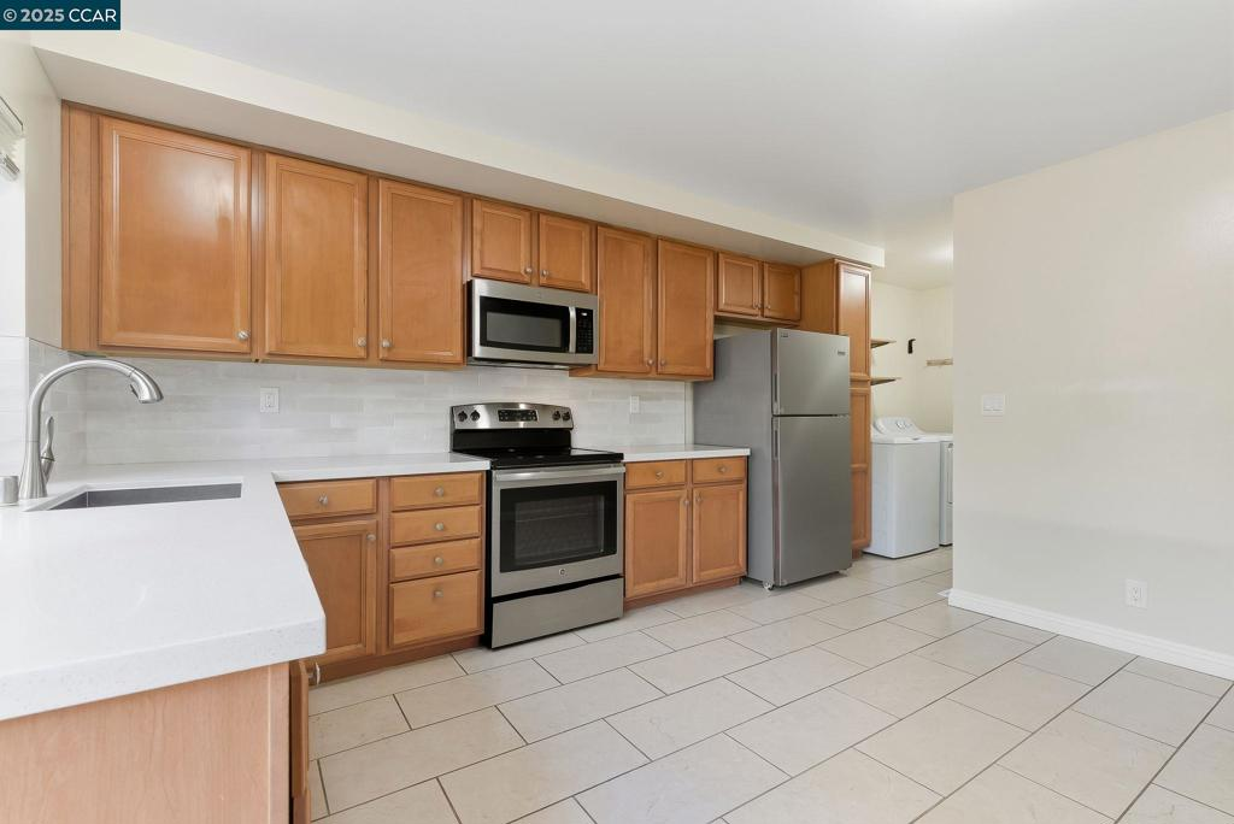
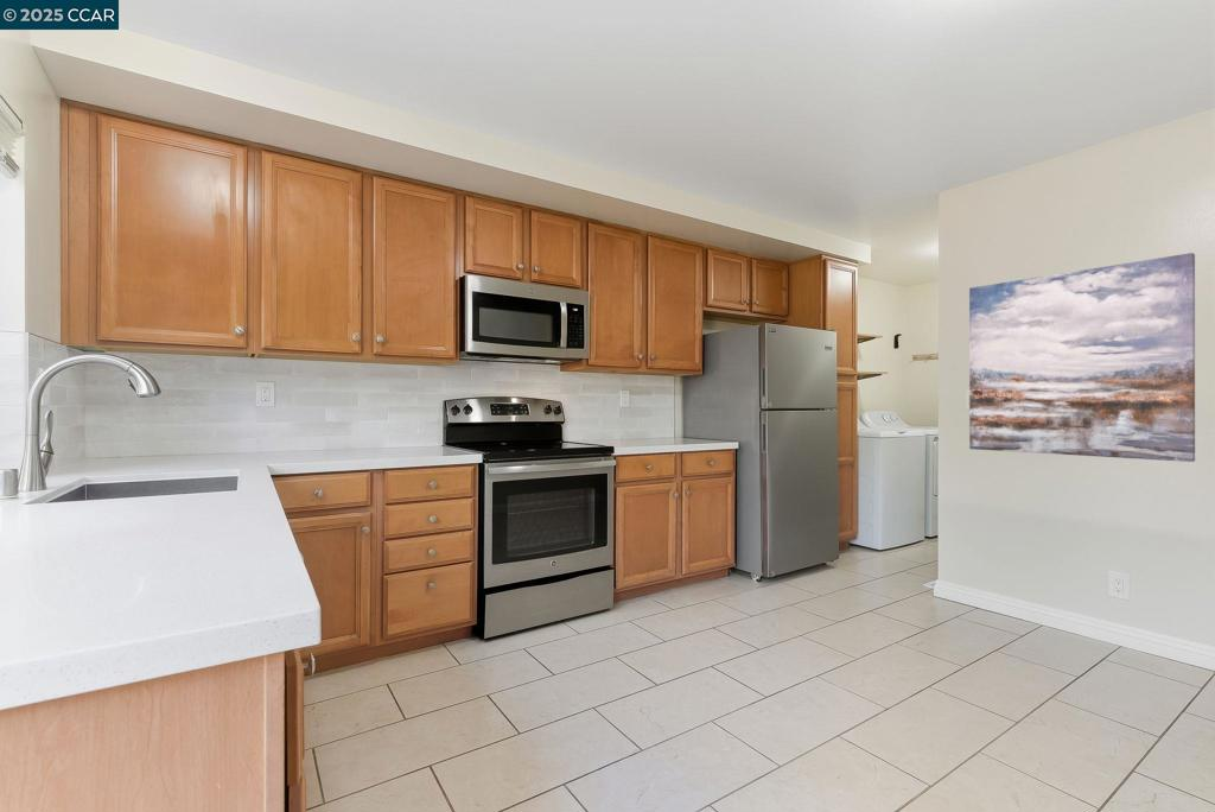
+ wall art (1068, 363)
